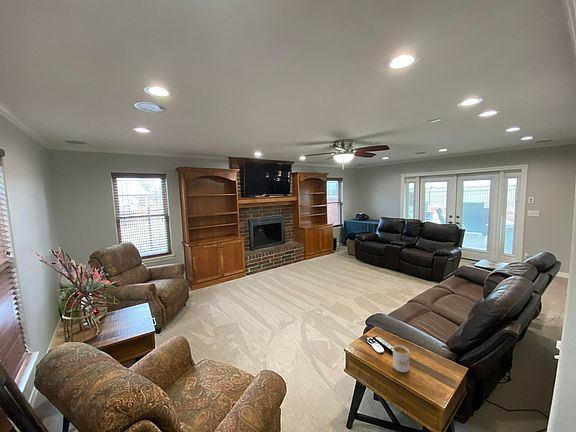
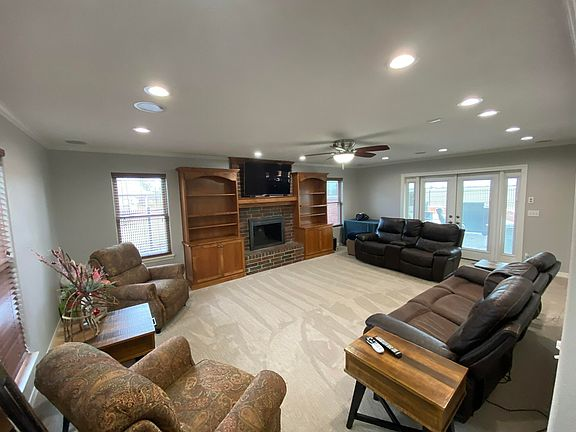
- mug (402, 357)
